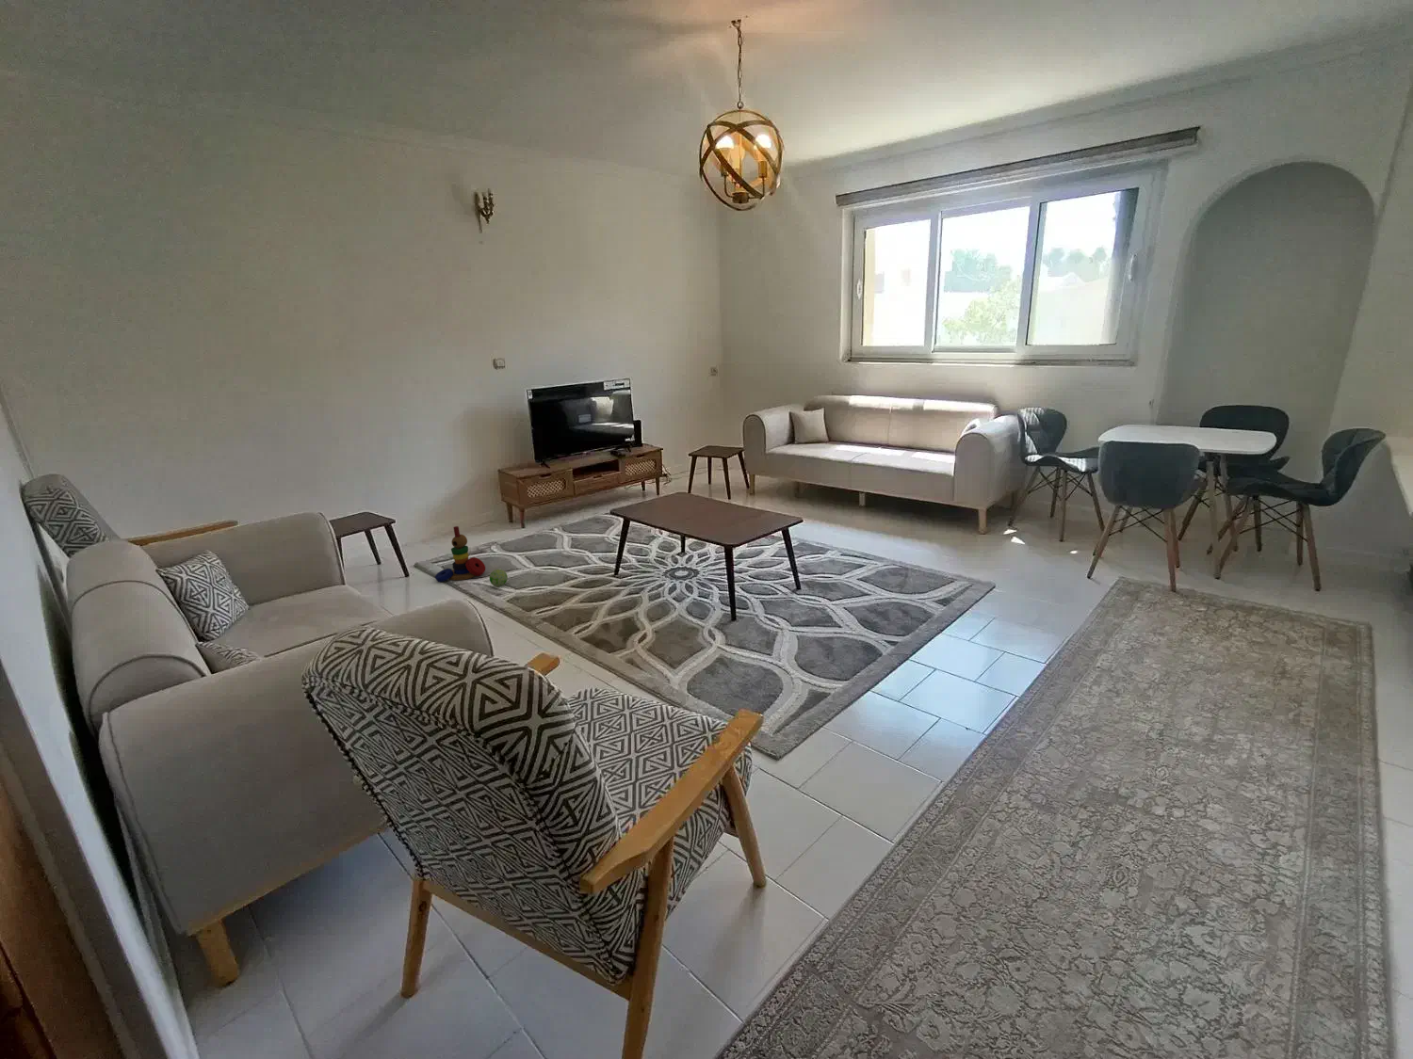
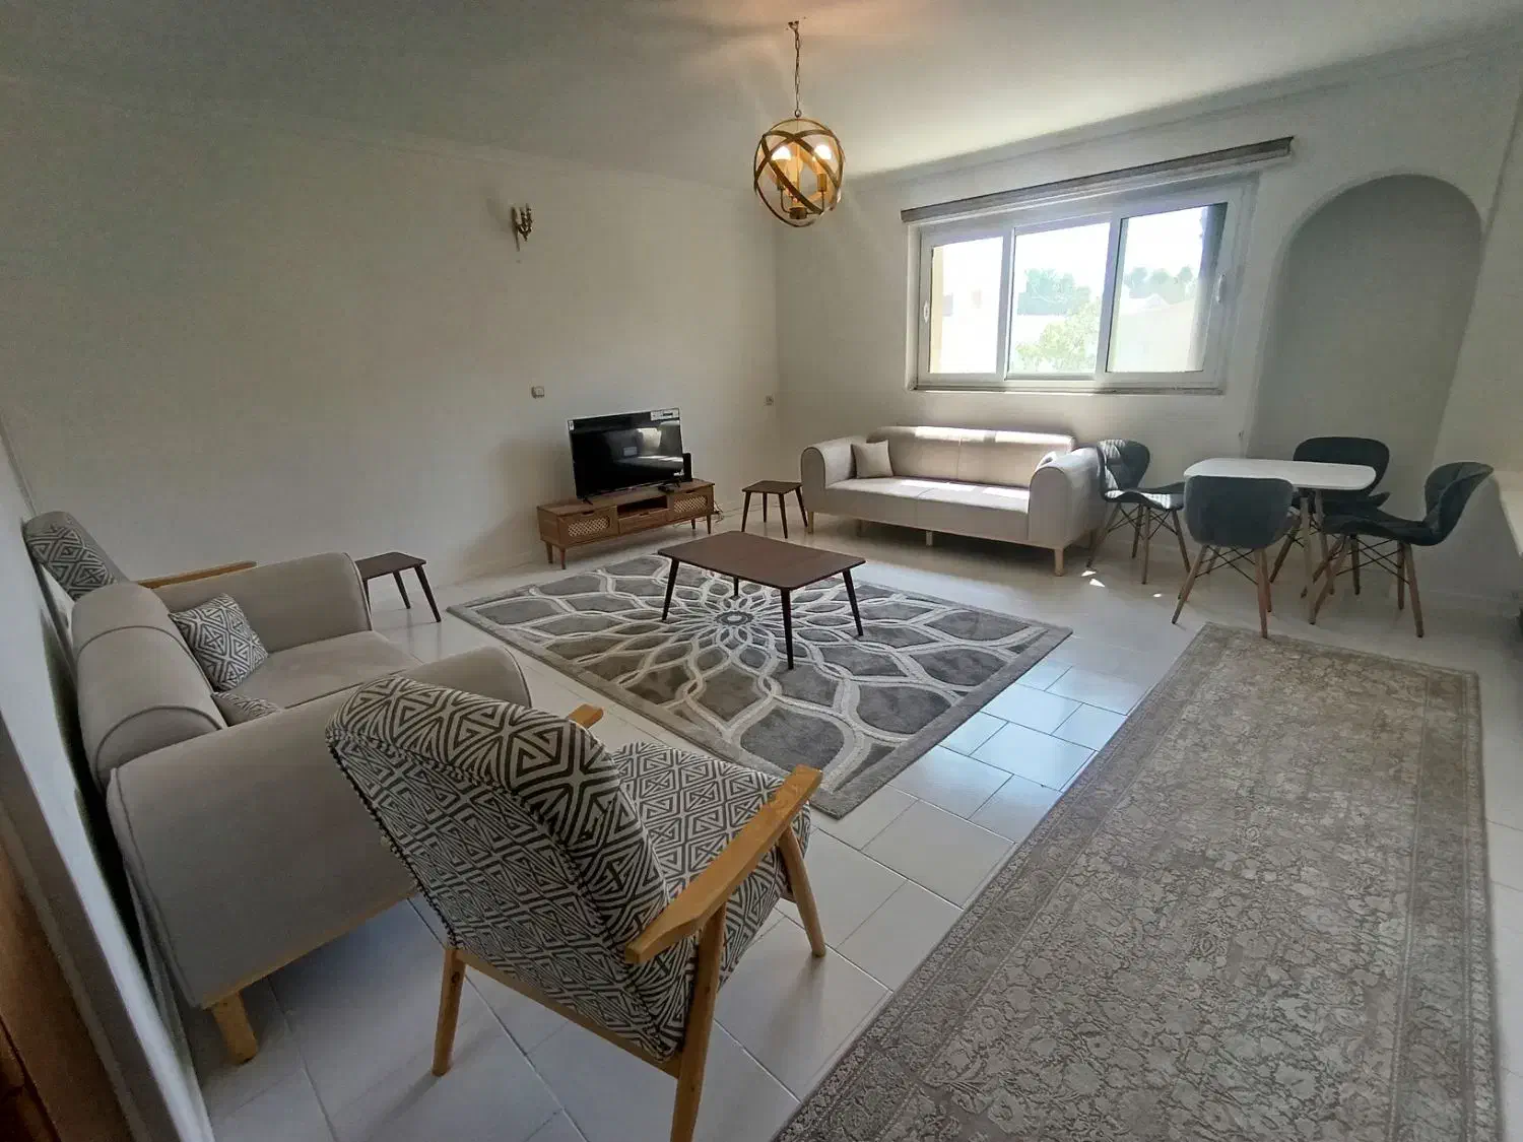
- decorative ball (498, 577)
- stacking toy (458, 552)
